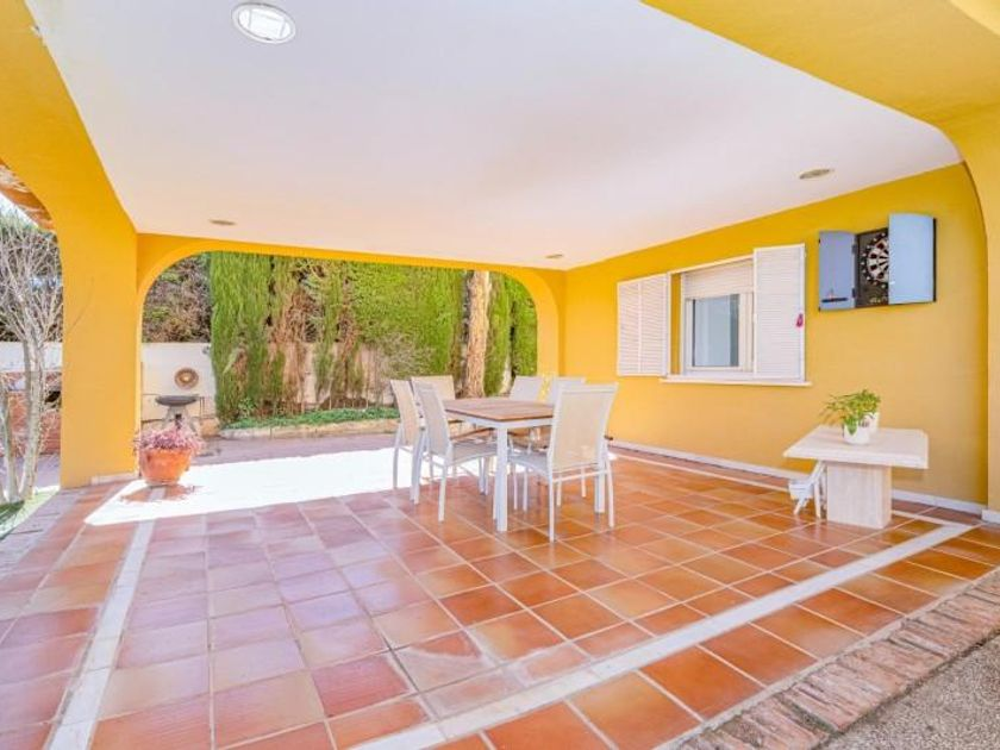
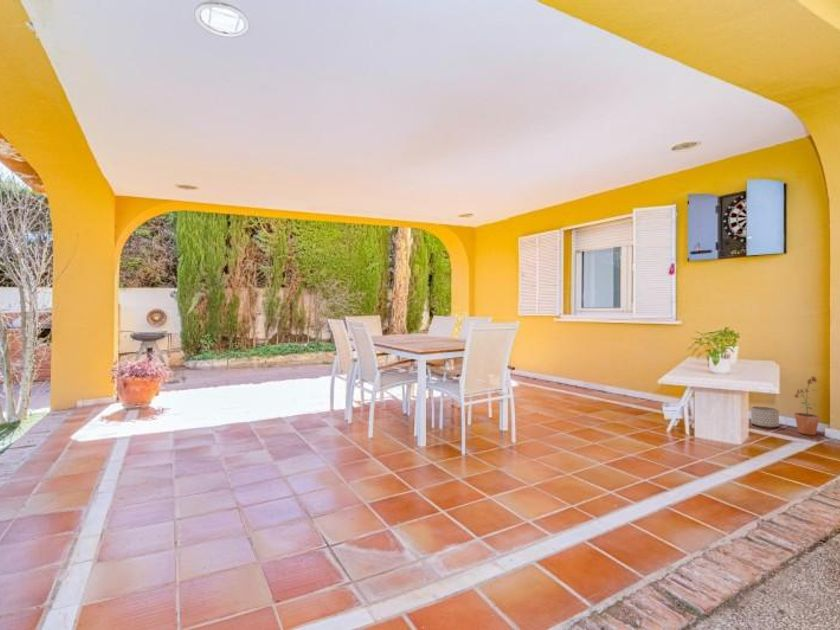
+ potted plant (805, 404)
+ planter (764, 417)
